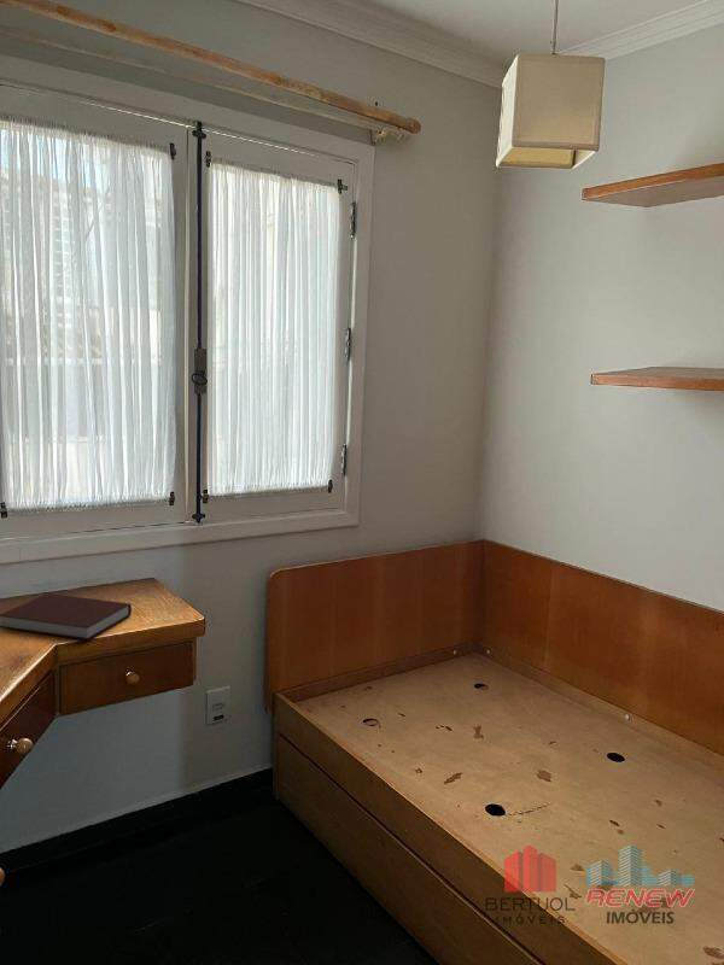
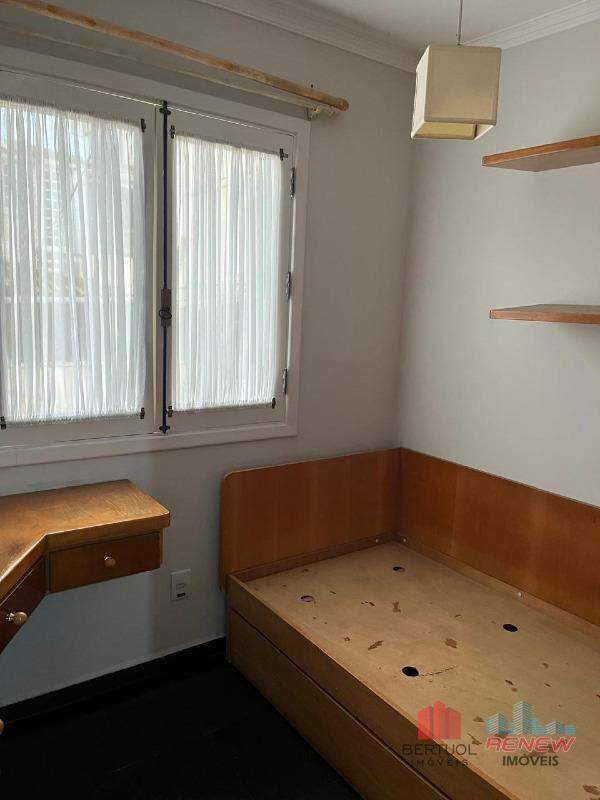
- notebook (66, 614)
